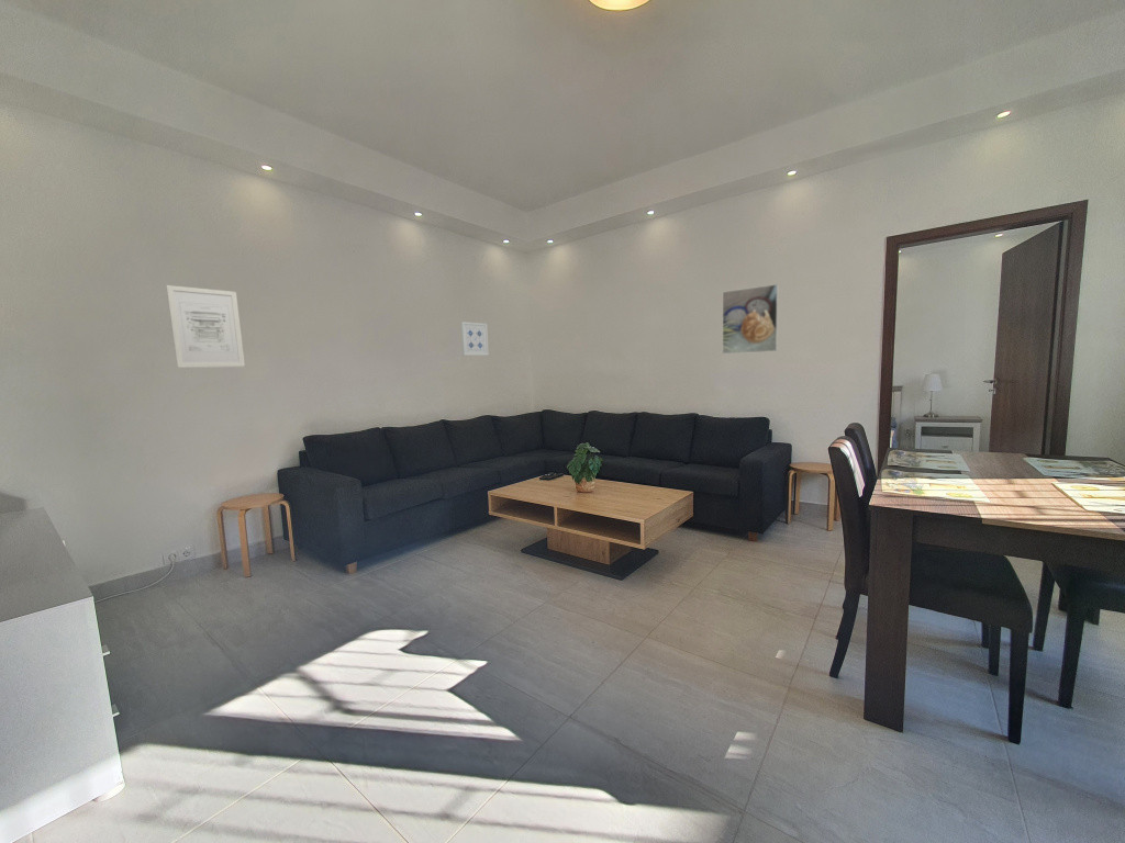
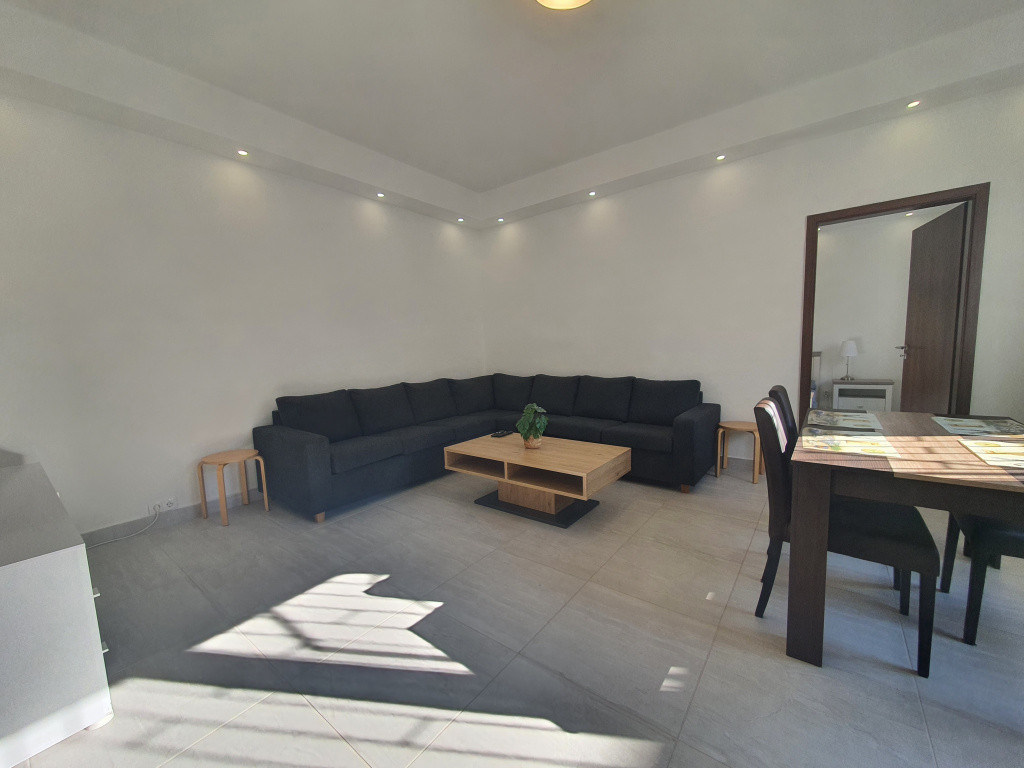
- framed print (748, 321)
- wall art (475, 338)
- wall art (208, 328)
